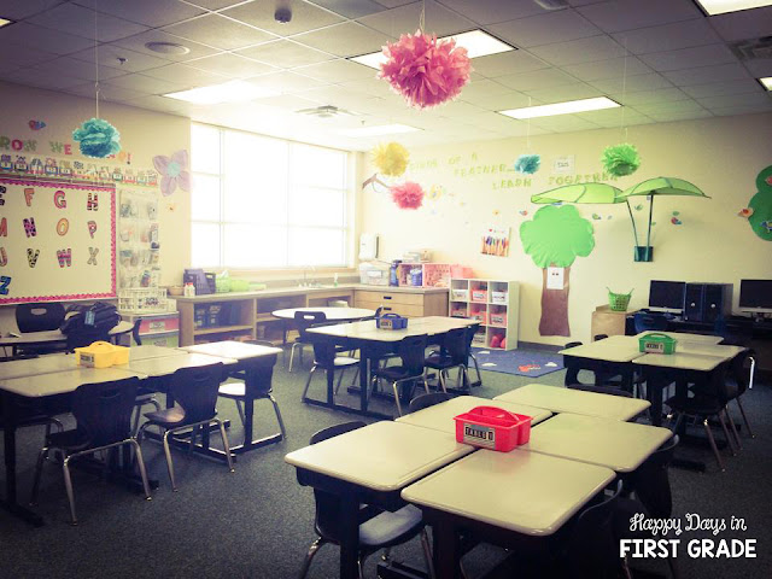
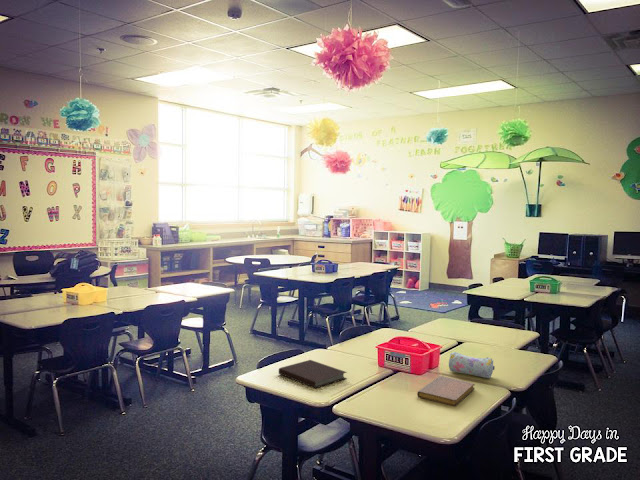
+ pencil case (470, 364)
+ notebook (312, 373)
+ notebook (446, 389)
